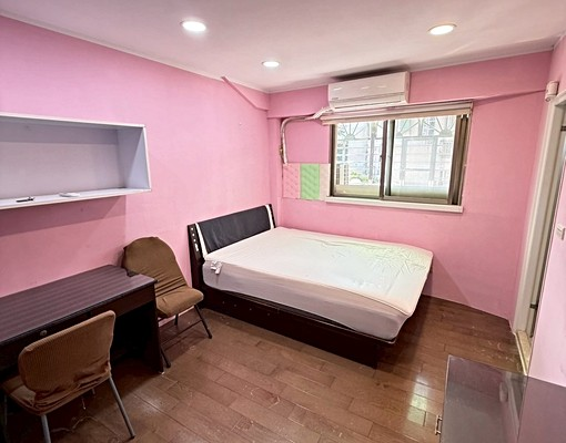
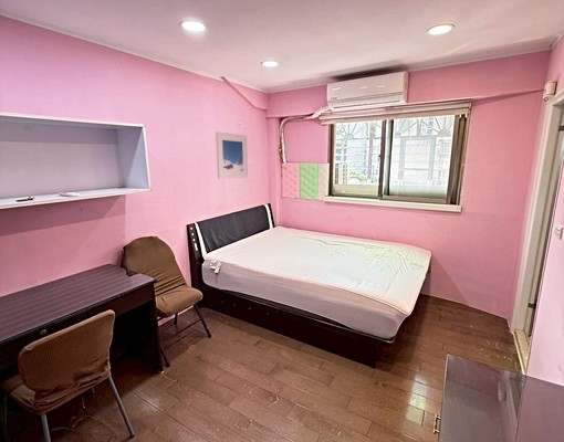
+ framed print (232, 156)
